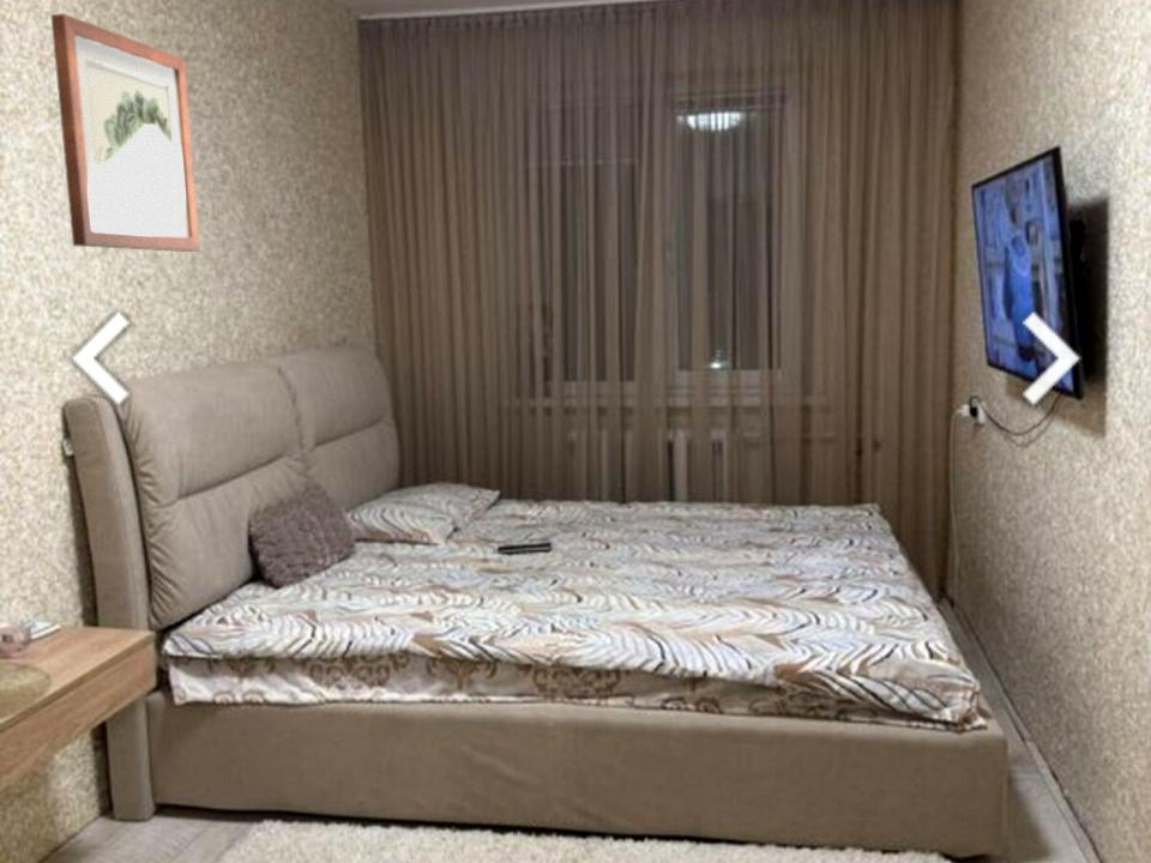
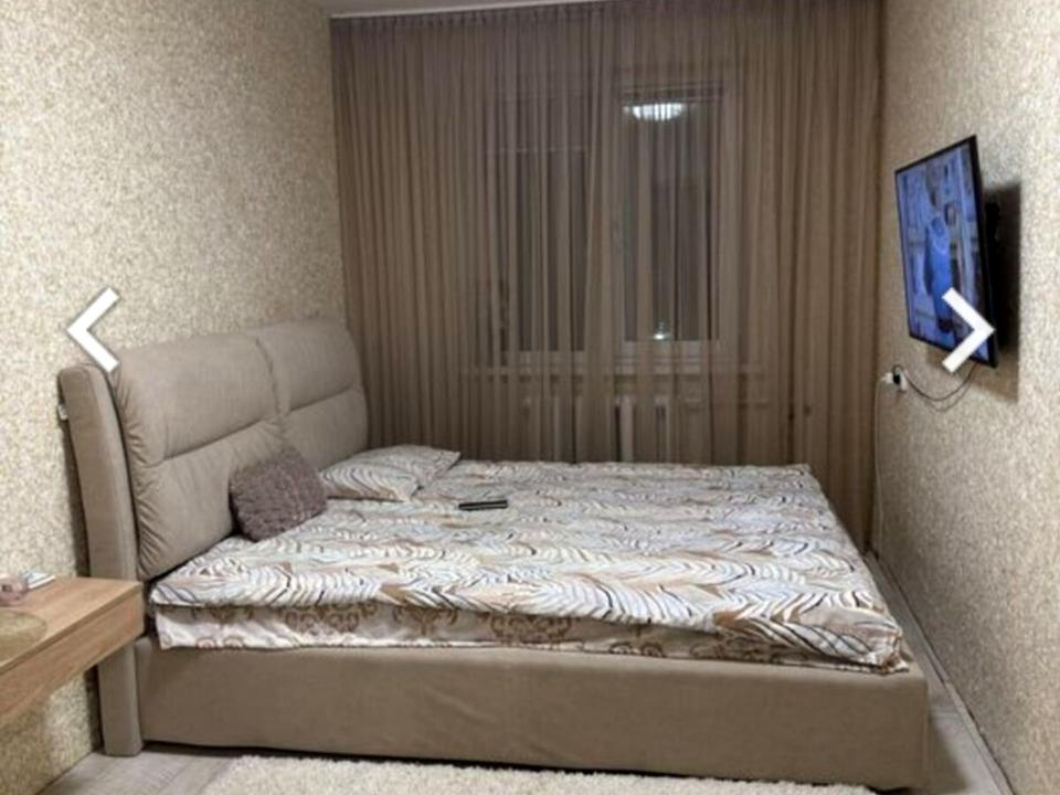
- wall art (133, 145)
